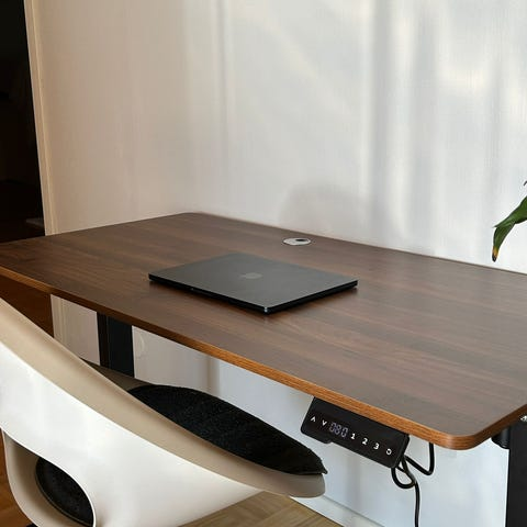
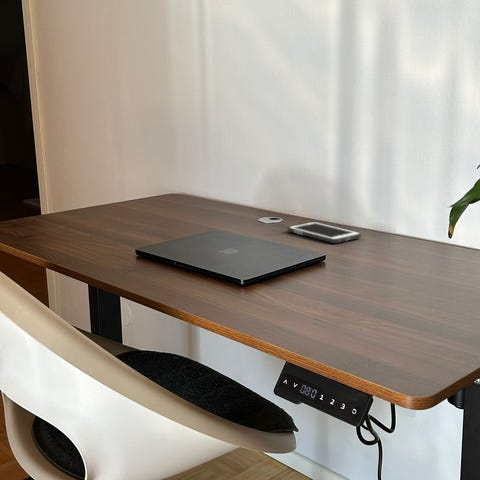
+ cell phone (323, 232)
